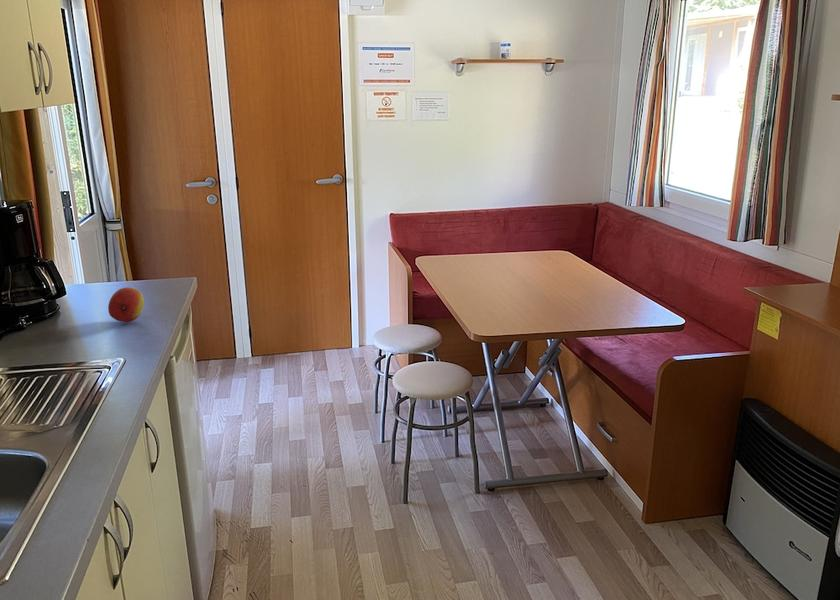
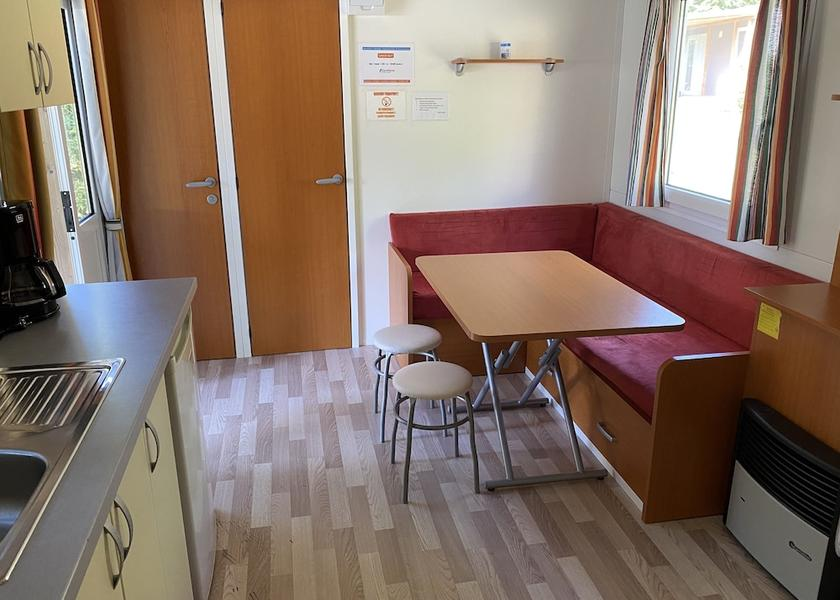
- fruit (126, 304)
